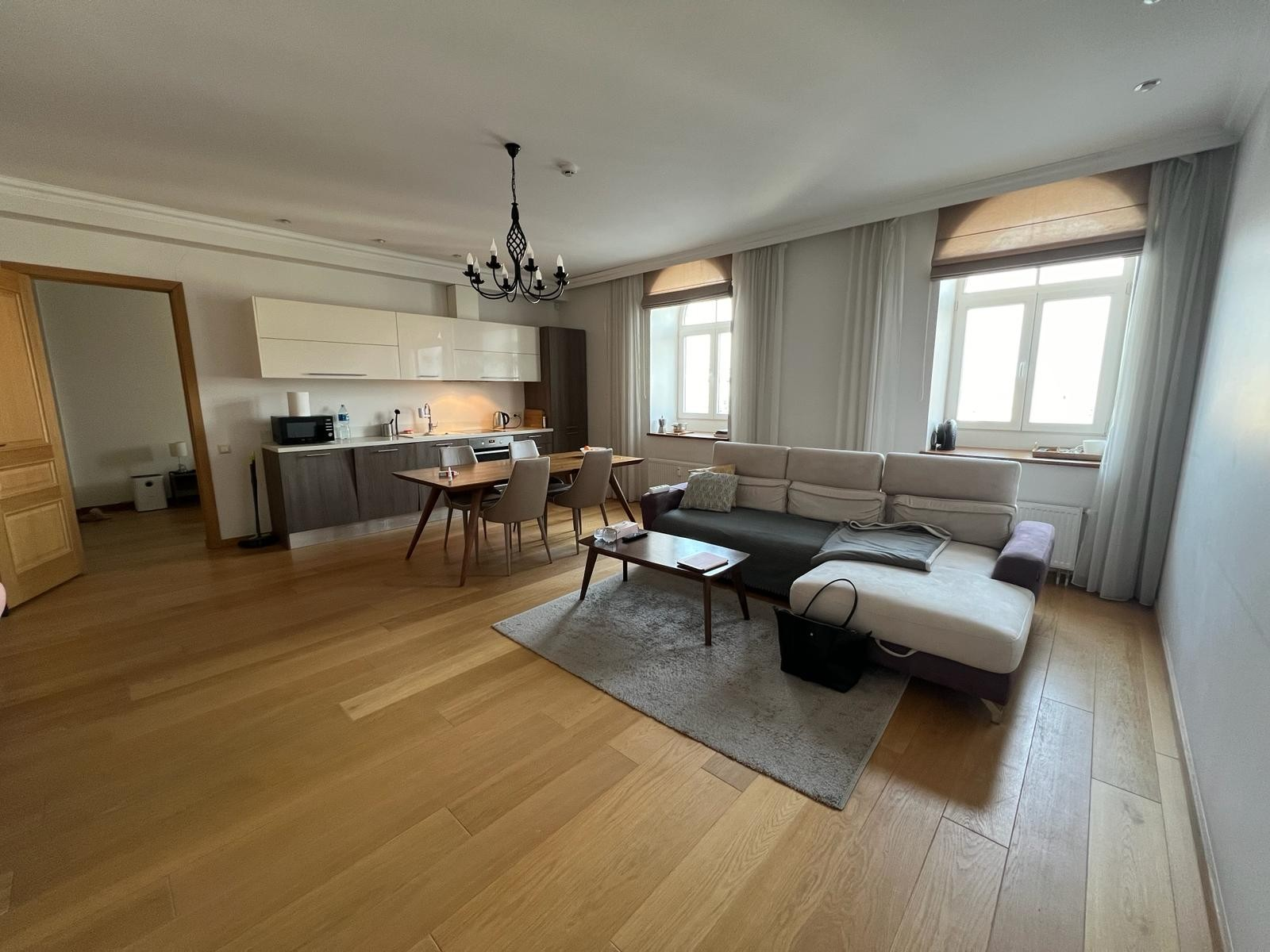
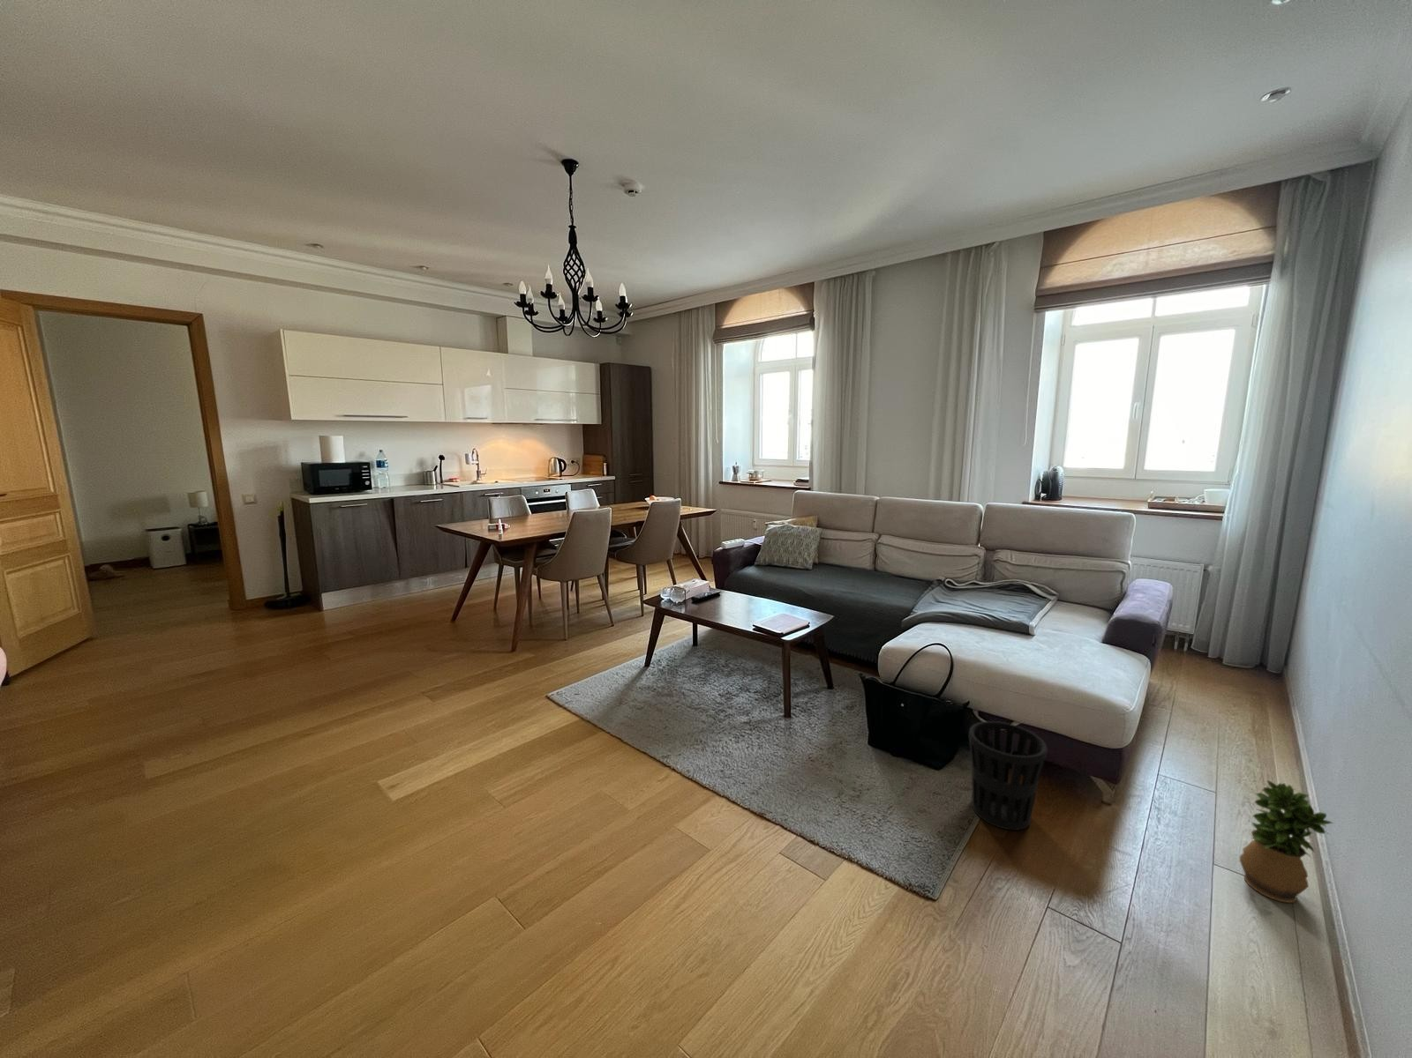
+ potted plant (1284, 836)
+ wastebasket (1003, 775)
